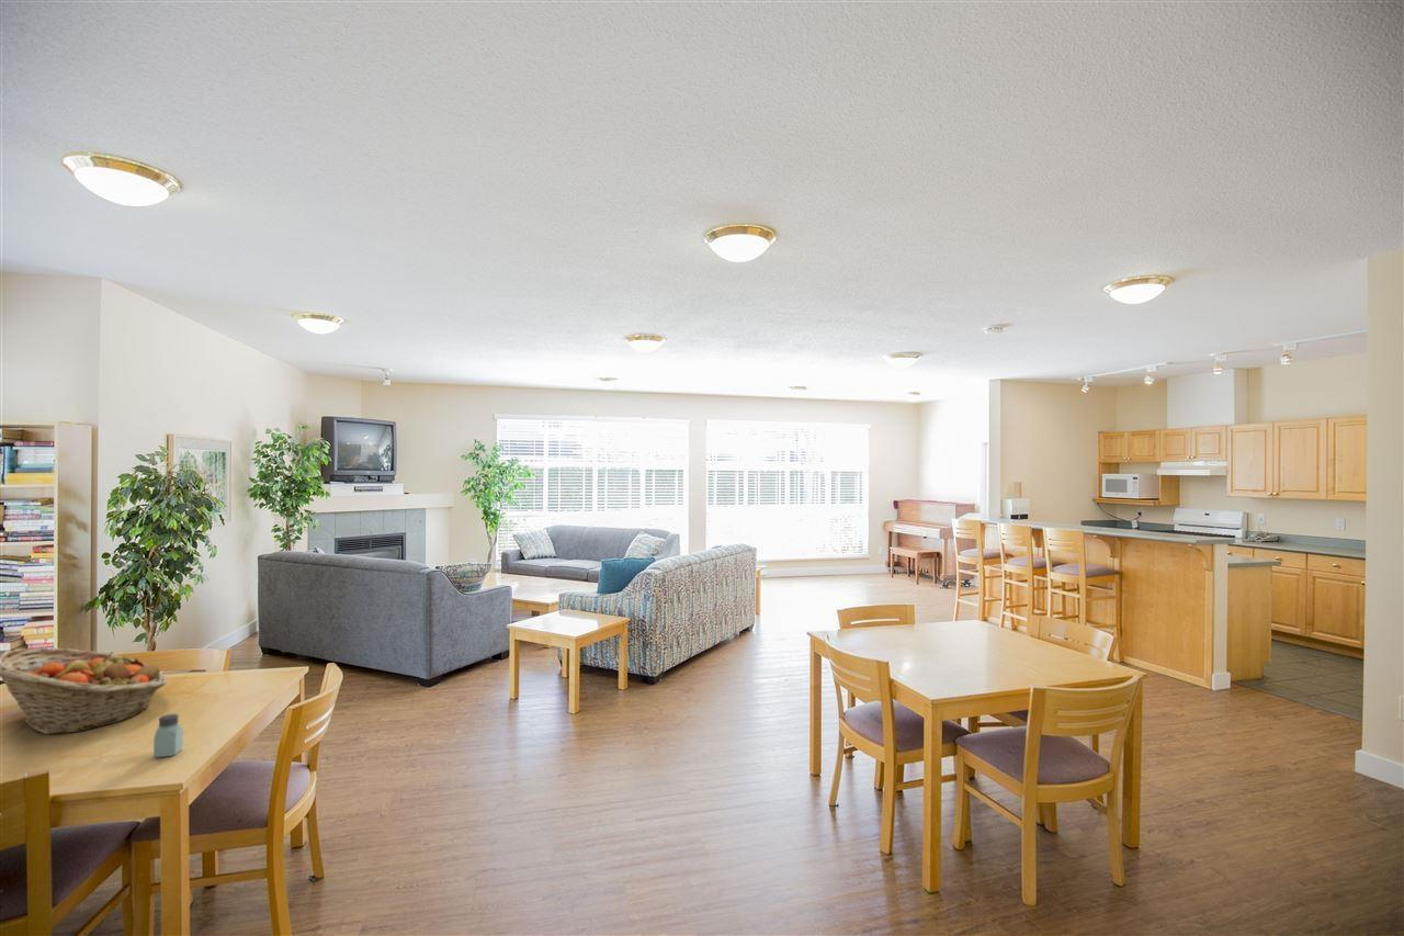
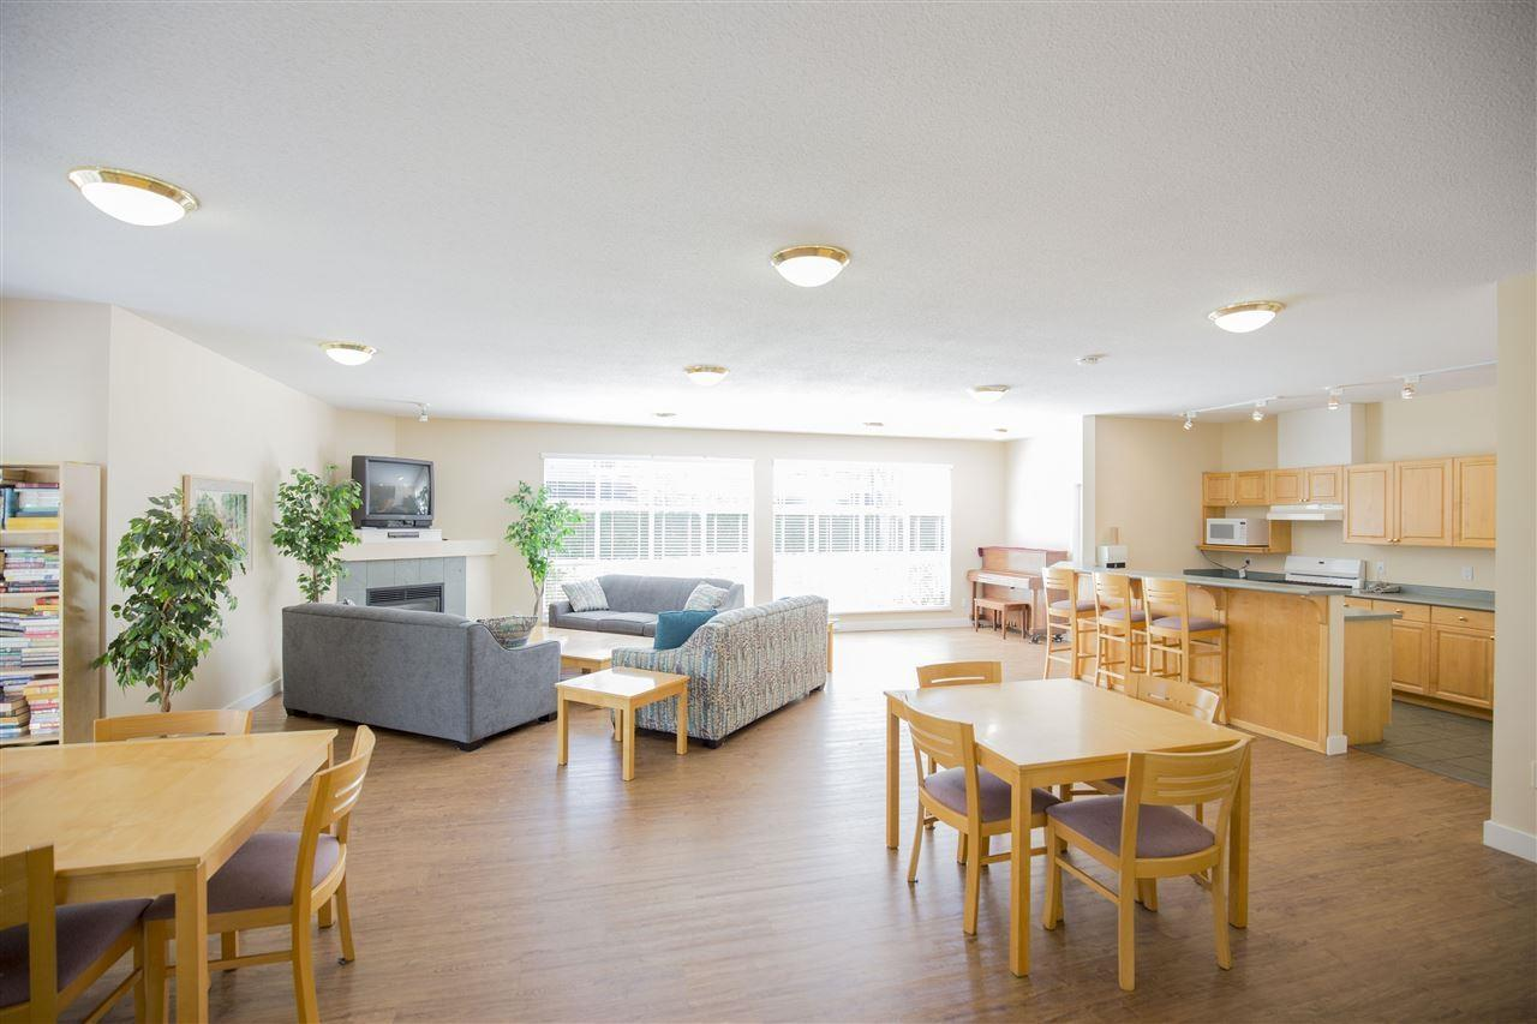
- fruit basket (82, 680)
- saltshaker (168, 734)
